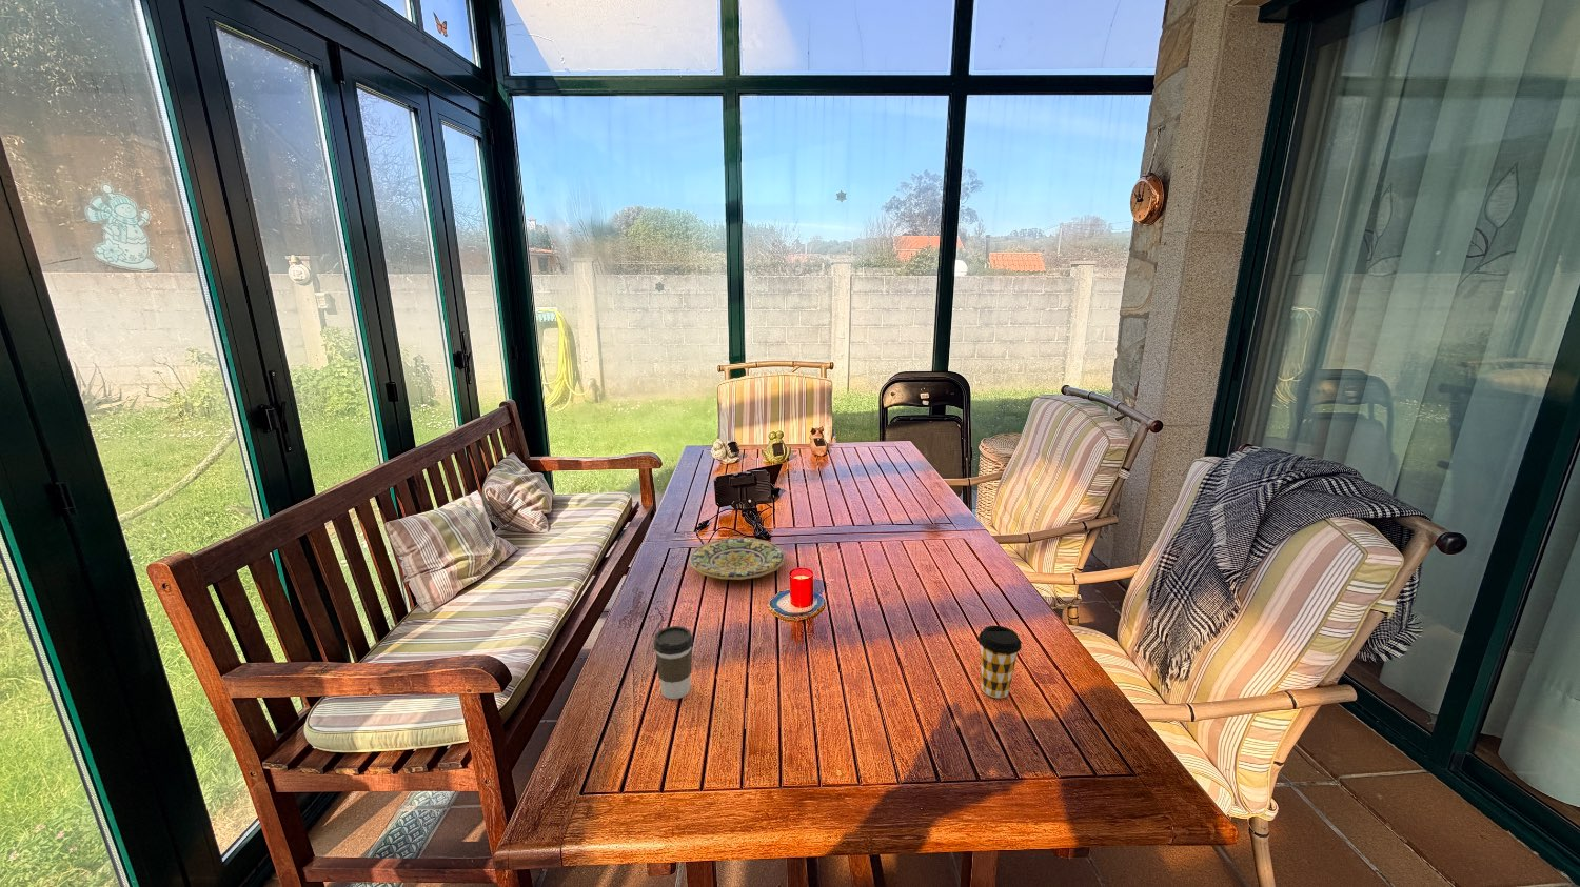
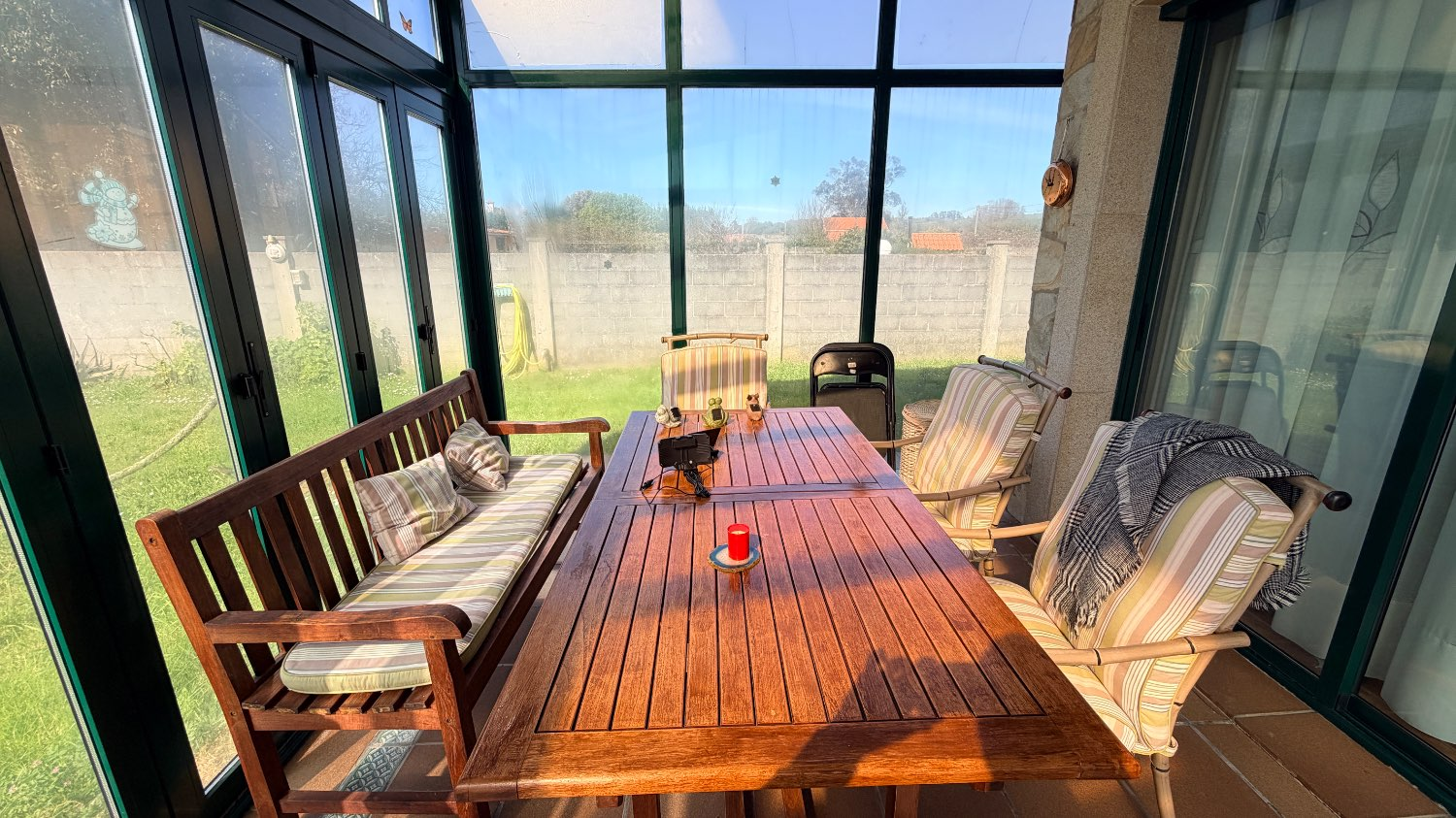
- coffee cup (674, 663)
- plate (737, 561)
- coffee cup (997, 661)
